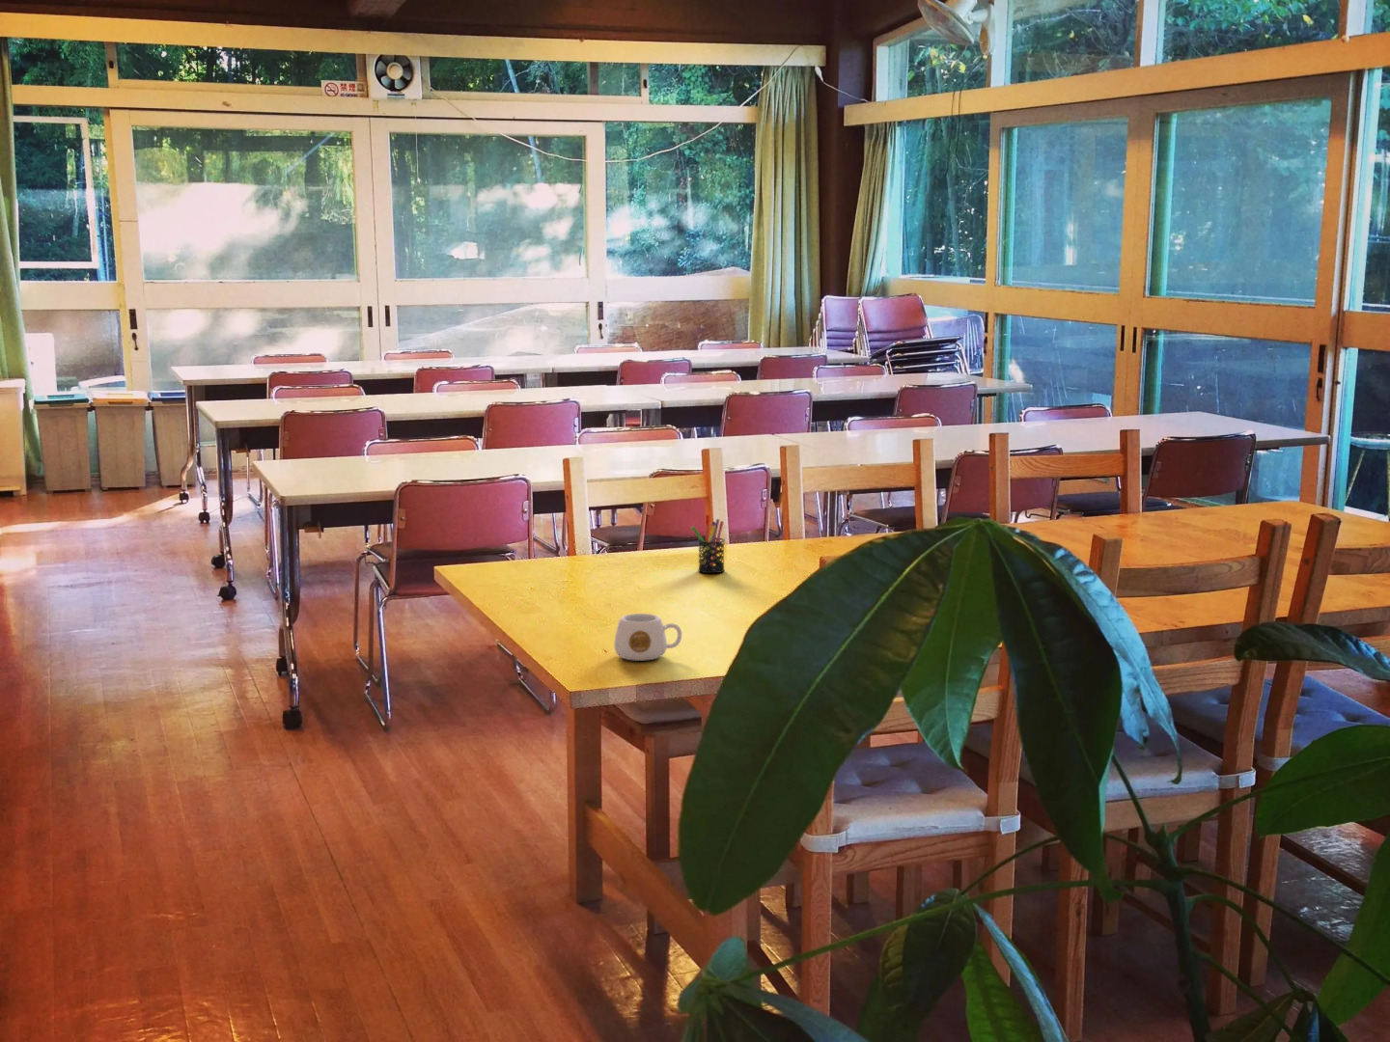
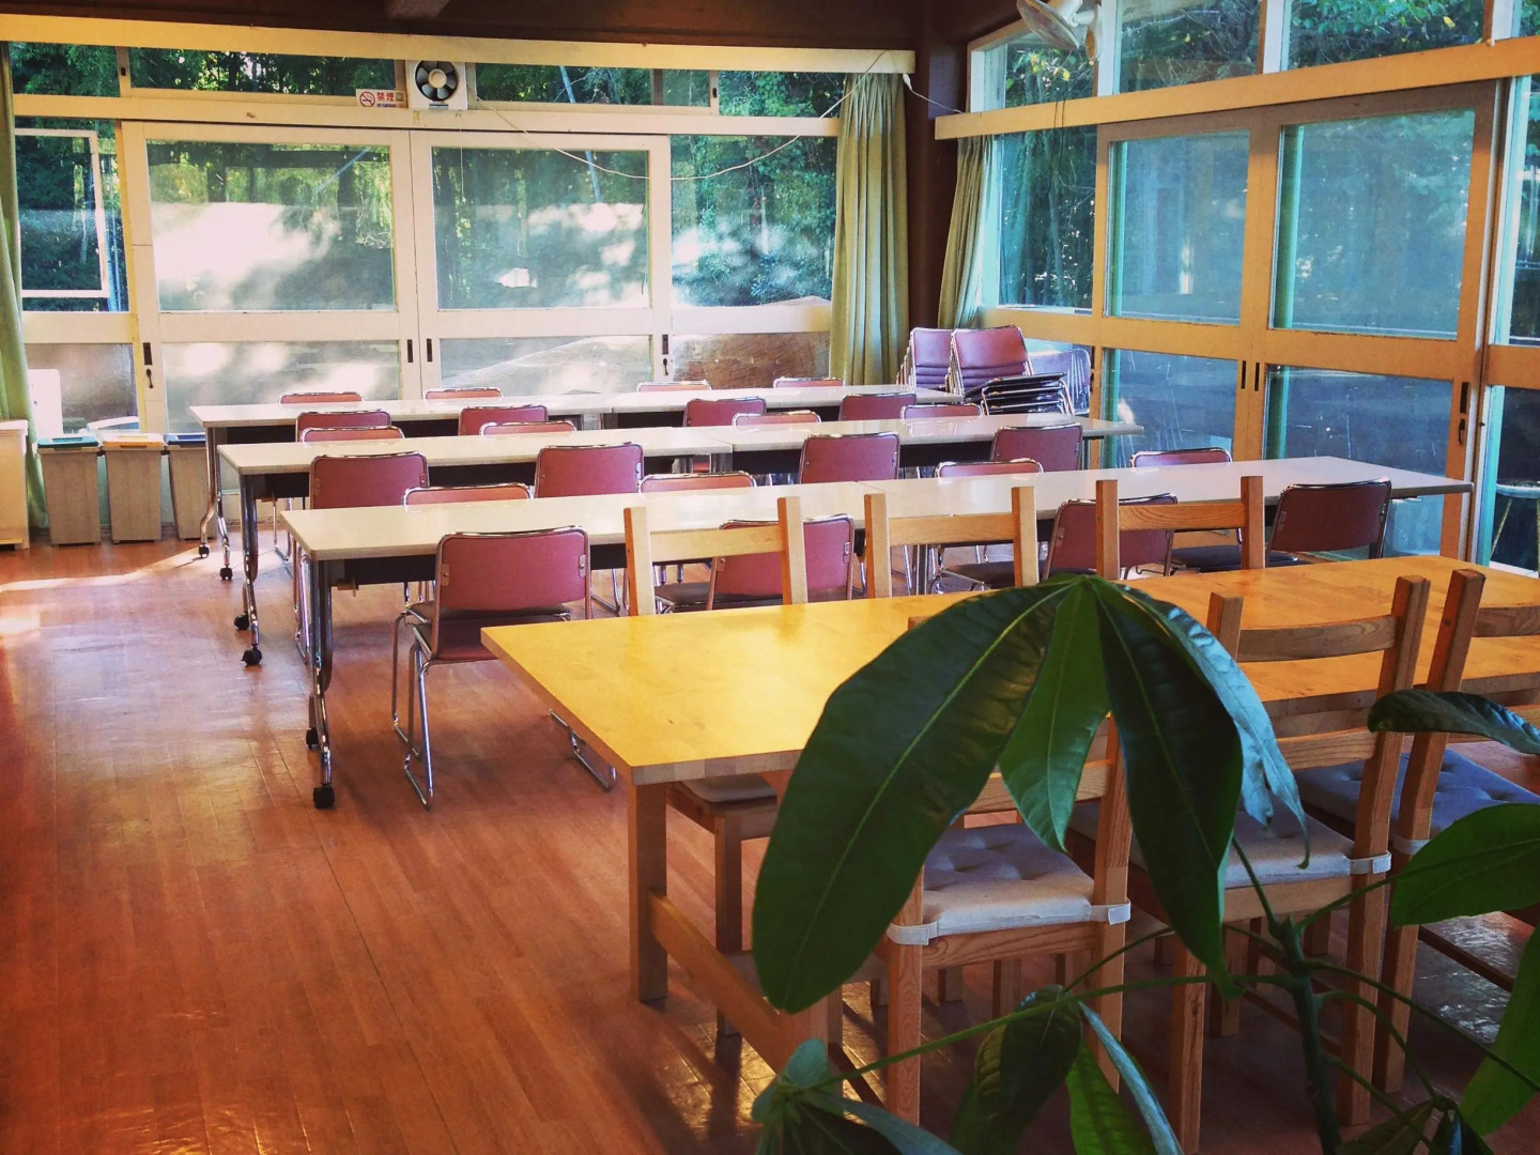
- mug (648, 637)
- pen holder (707, 543)
